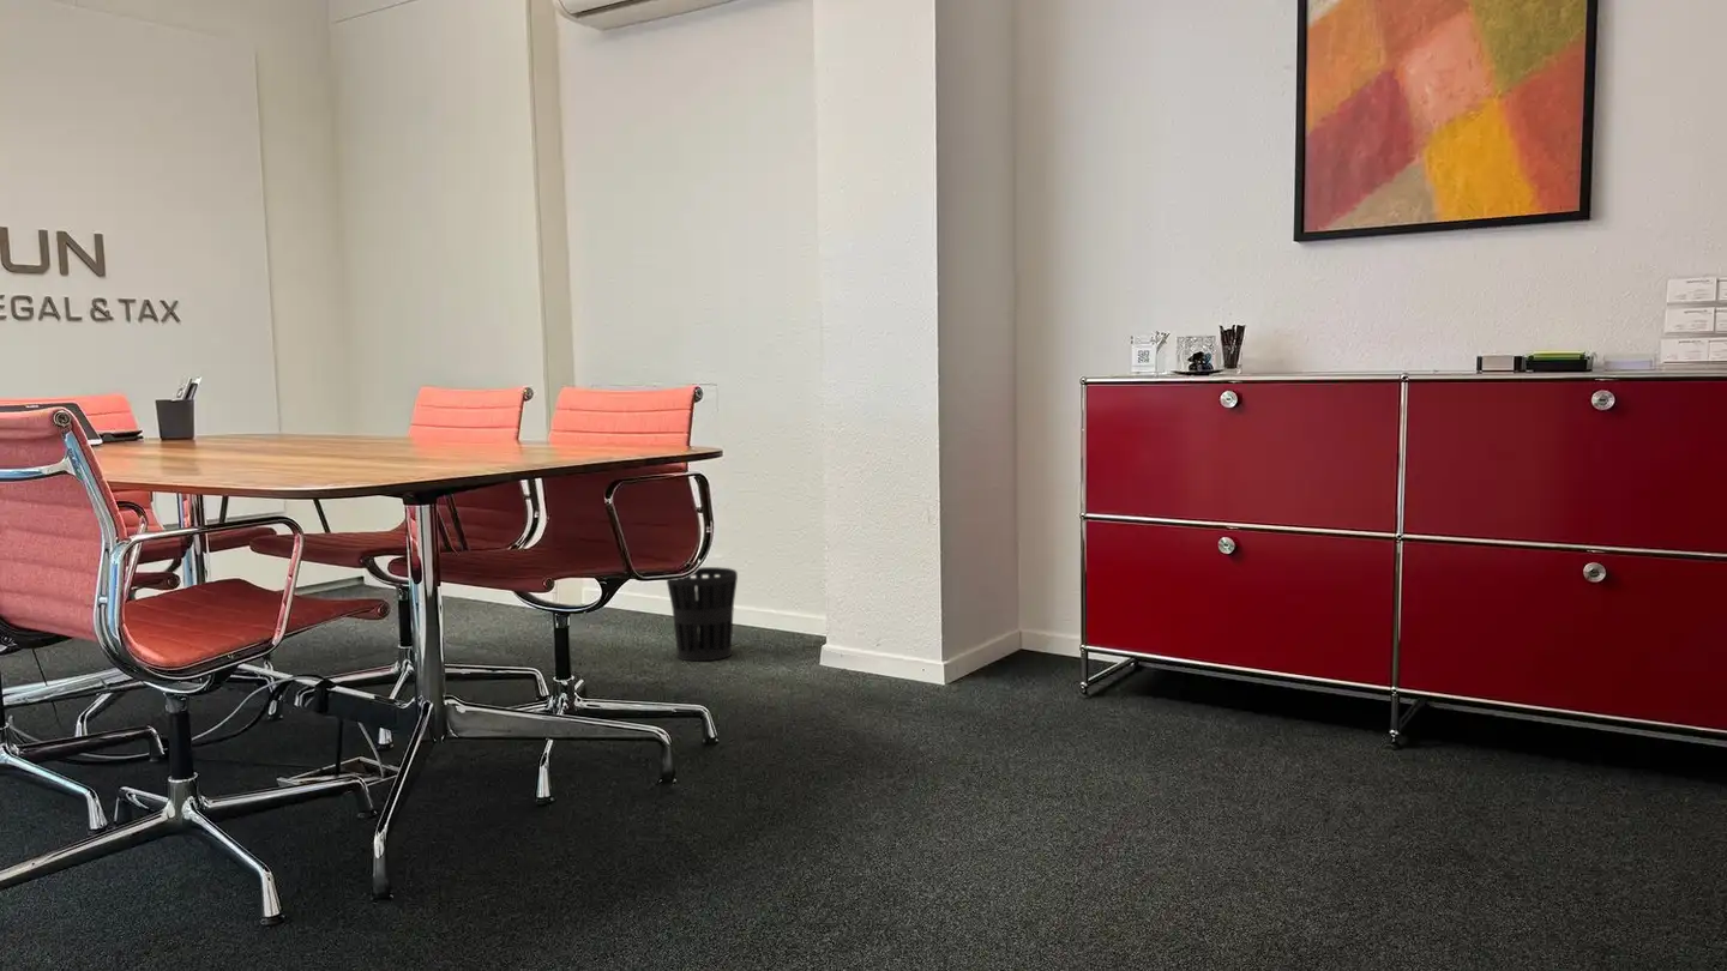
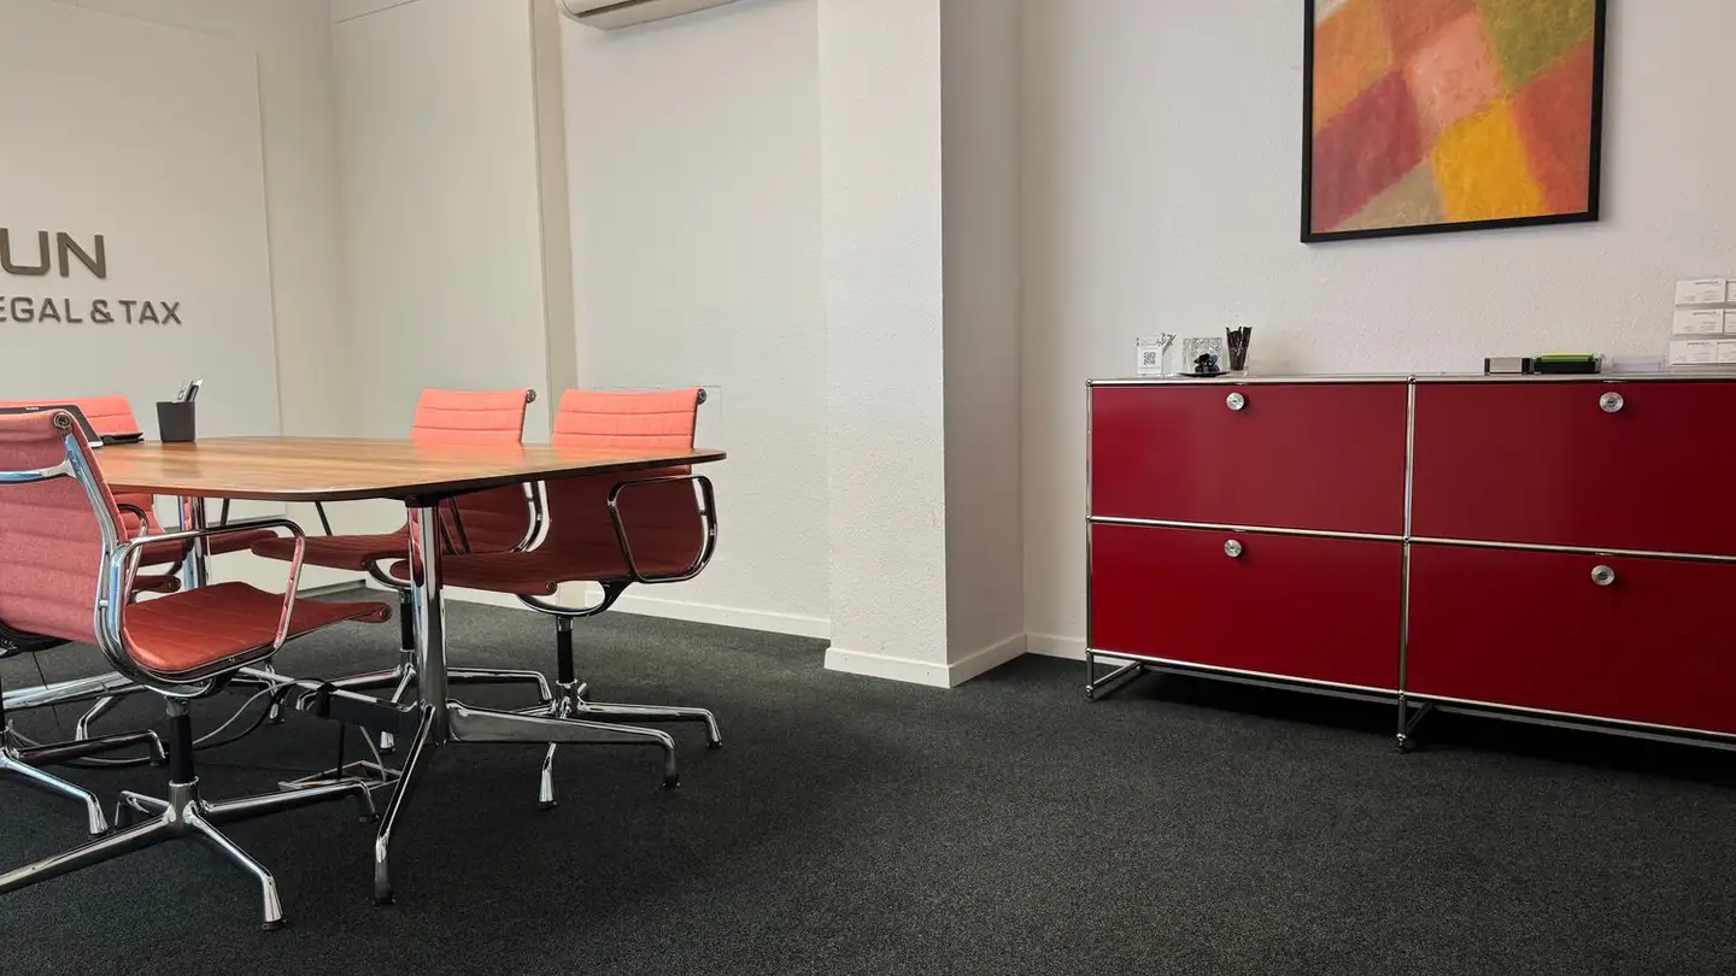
- wastebasket (703, 614)
